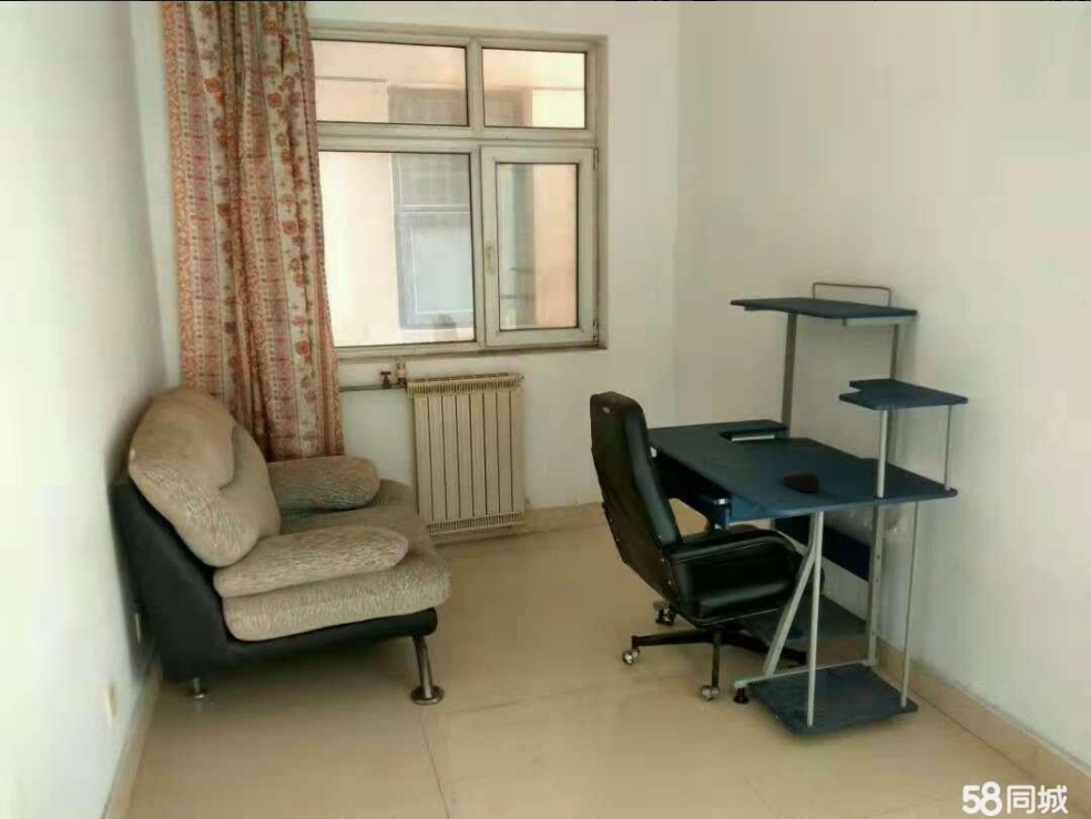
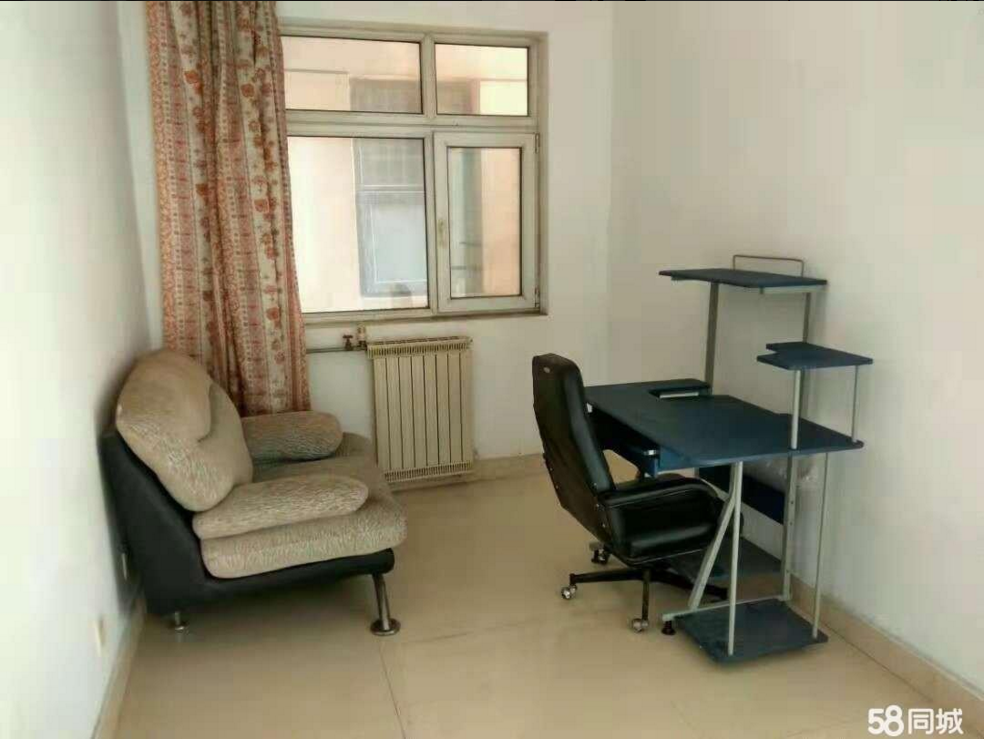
- computer mouse (799, 478)
